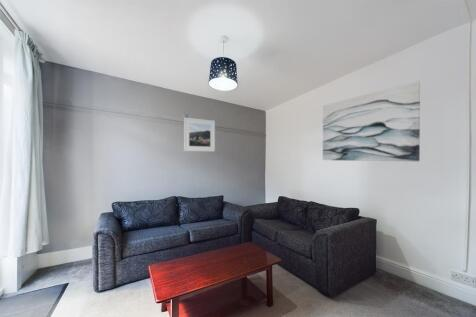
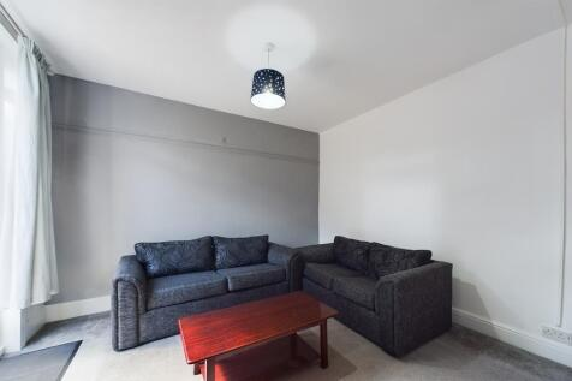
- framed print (200, 135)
- wall art (362, 128)
